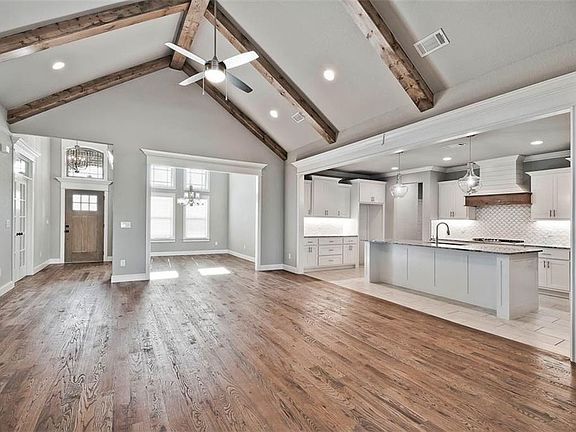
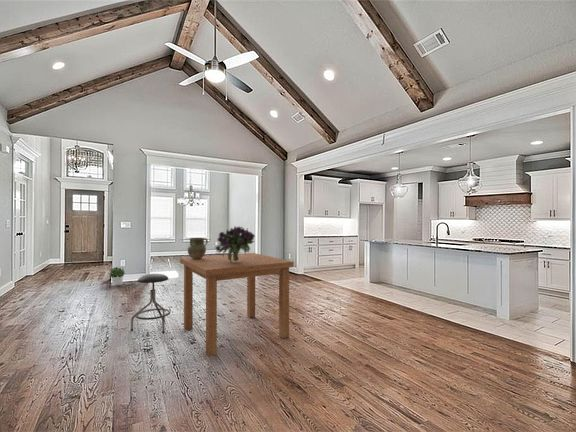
+ potted plant (116, 276)
+ bouquet (235, 243)
+ dining table (247, 296)
+ ceramic jug (197, 248)
+ stool (154, 300)
